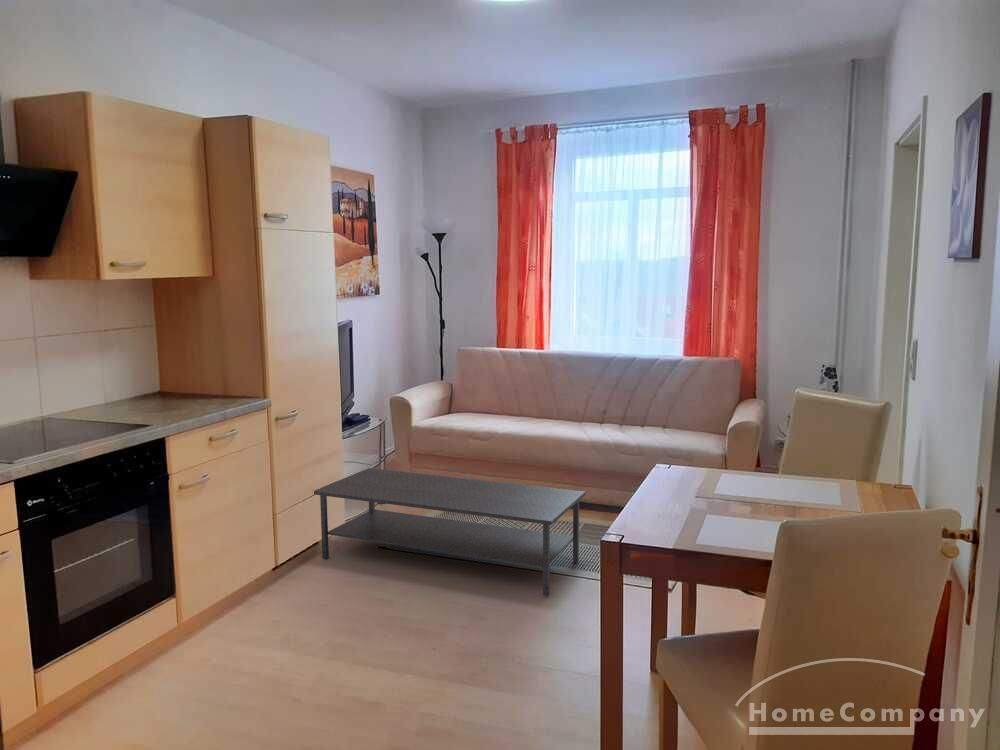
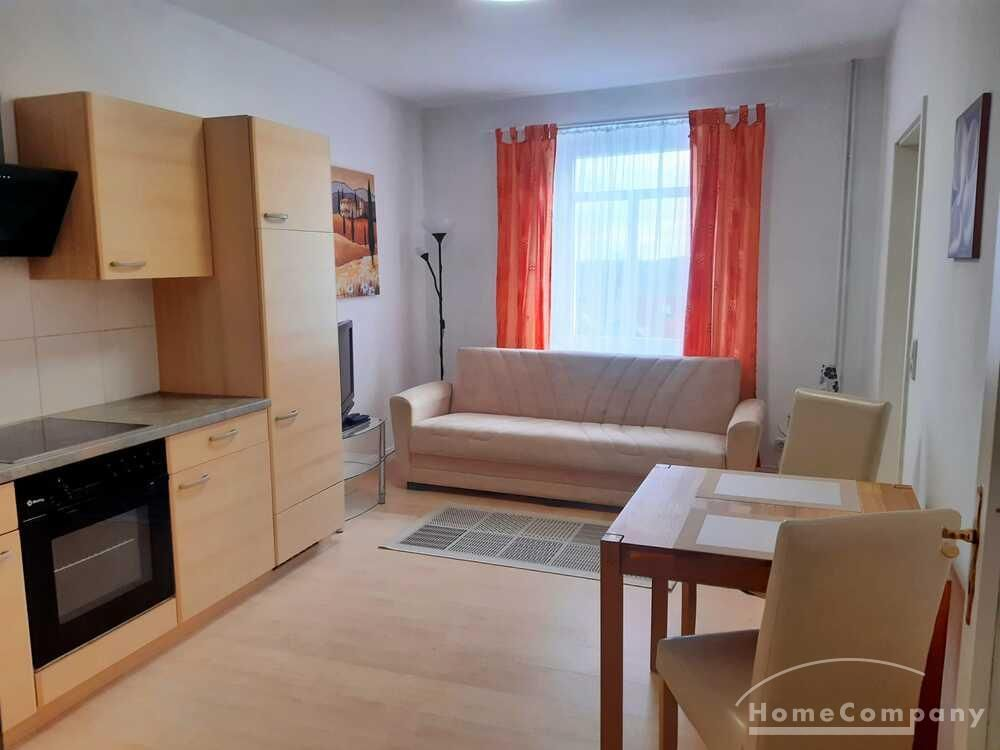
- coffee table (449, 525)
